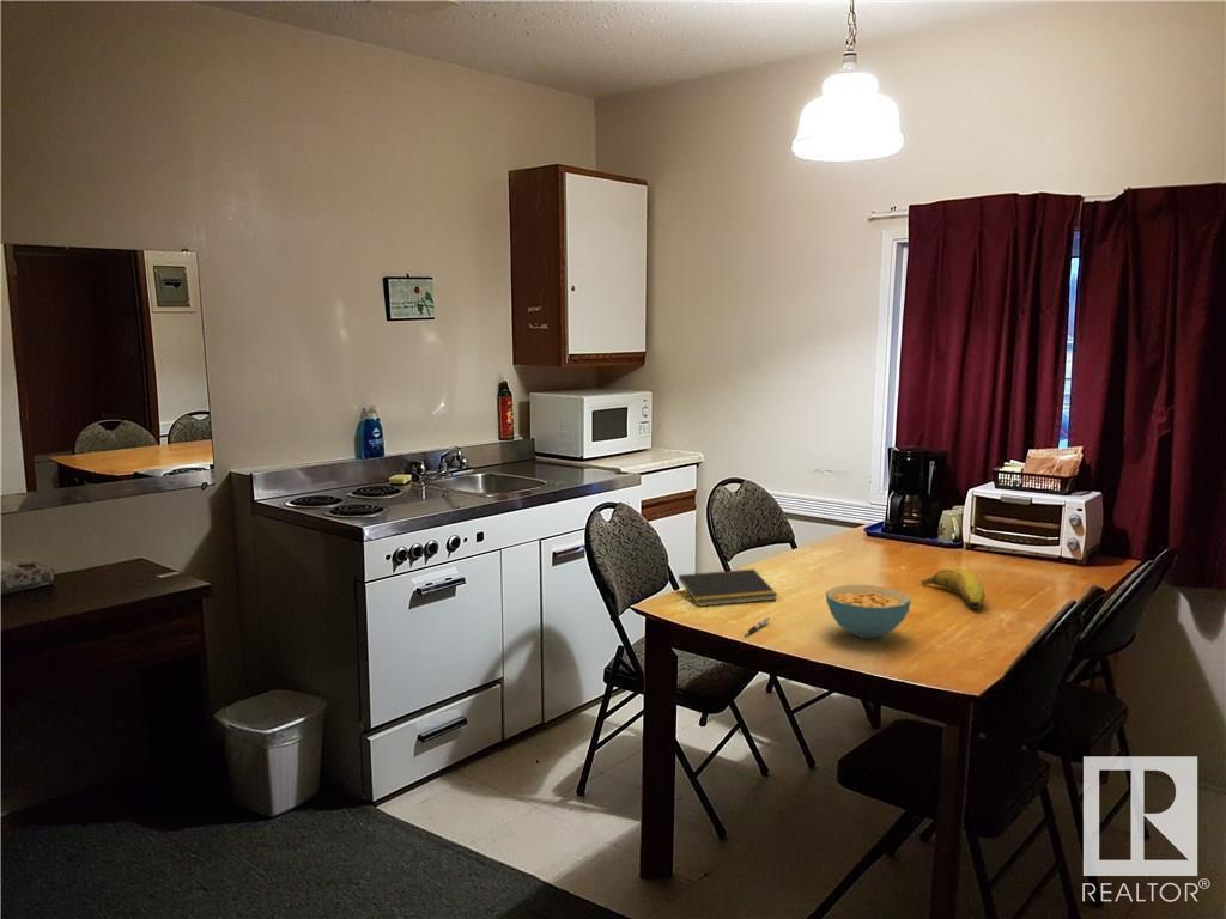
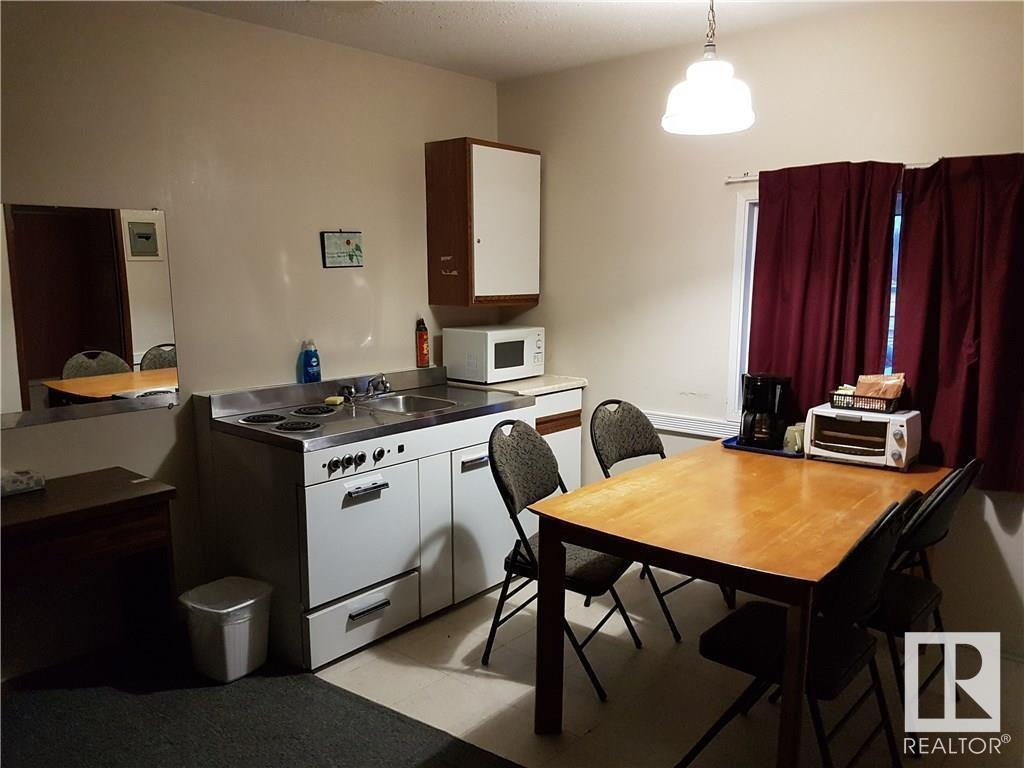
- cereal bowl (867, 614)
- notepad (727, 586)
- pen (757, 626)
- fruit (949, 584)
